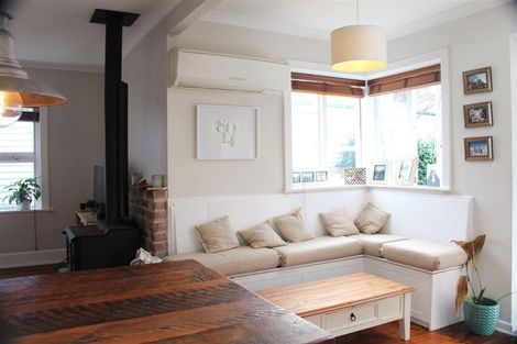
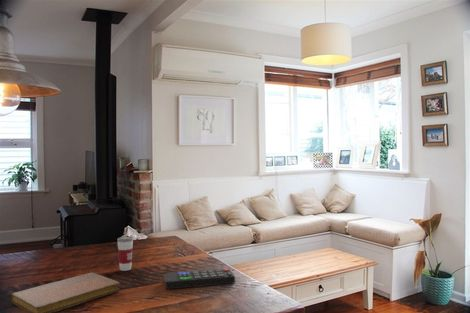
+ notebook (67, 291)
+ cup (125, 248)
+ remote control (199, 277)
